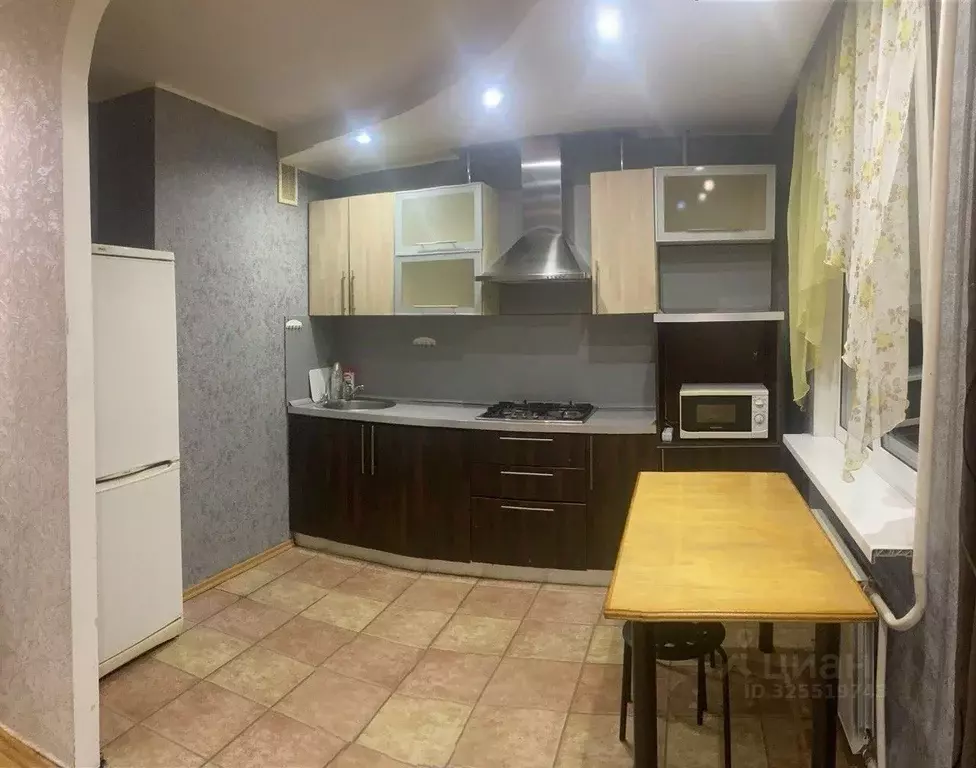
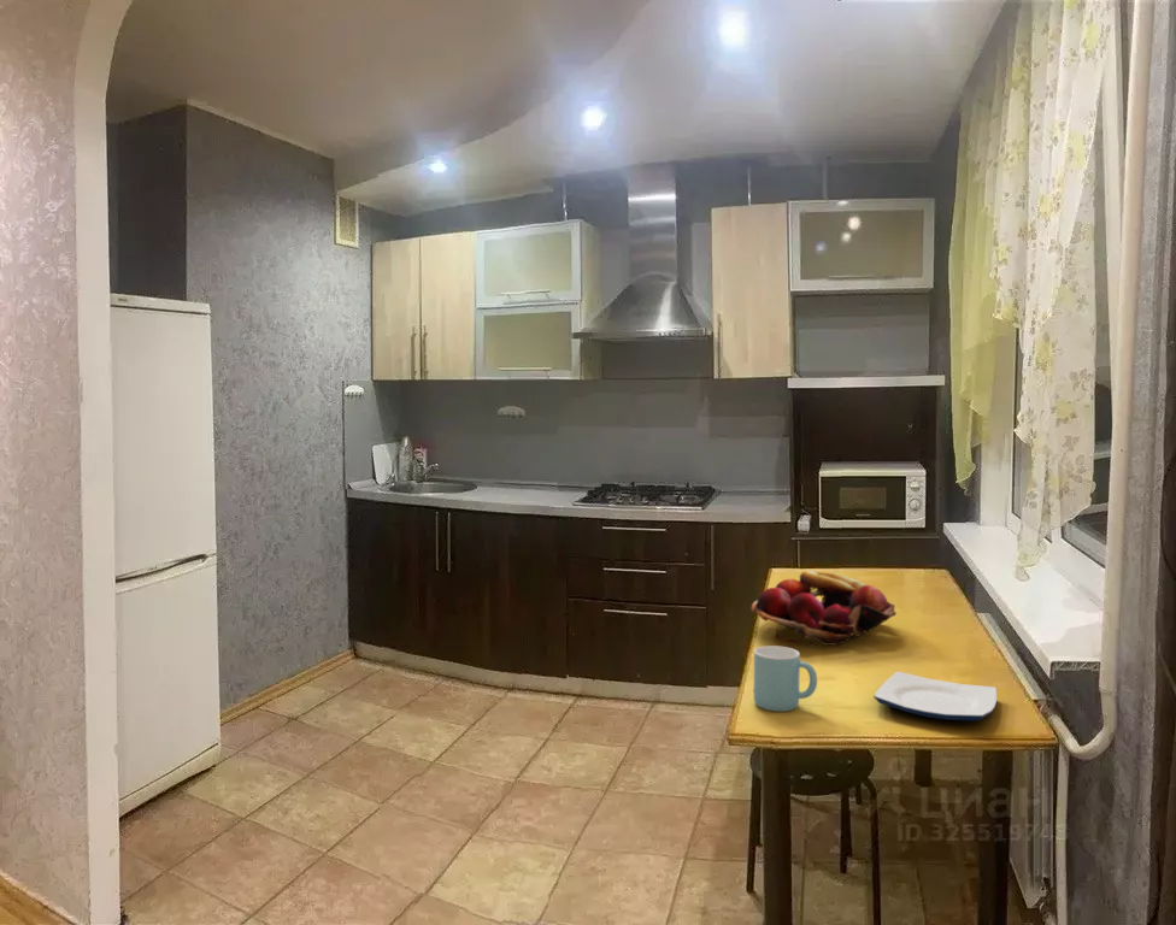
+ fruit basket (821, 603)
+ plate (935, 699)
+ mug (784, 678)
